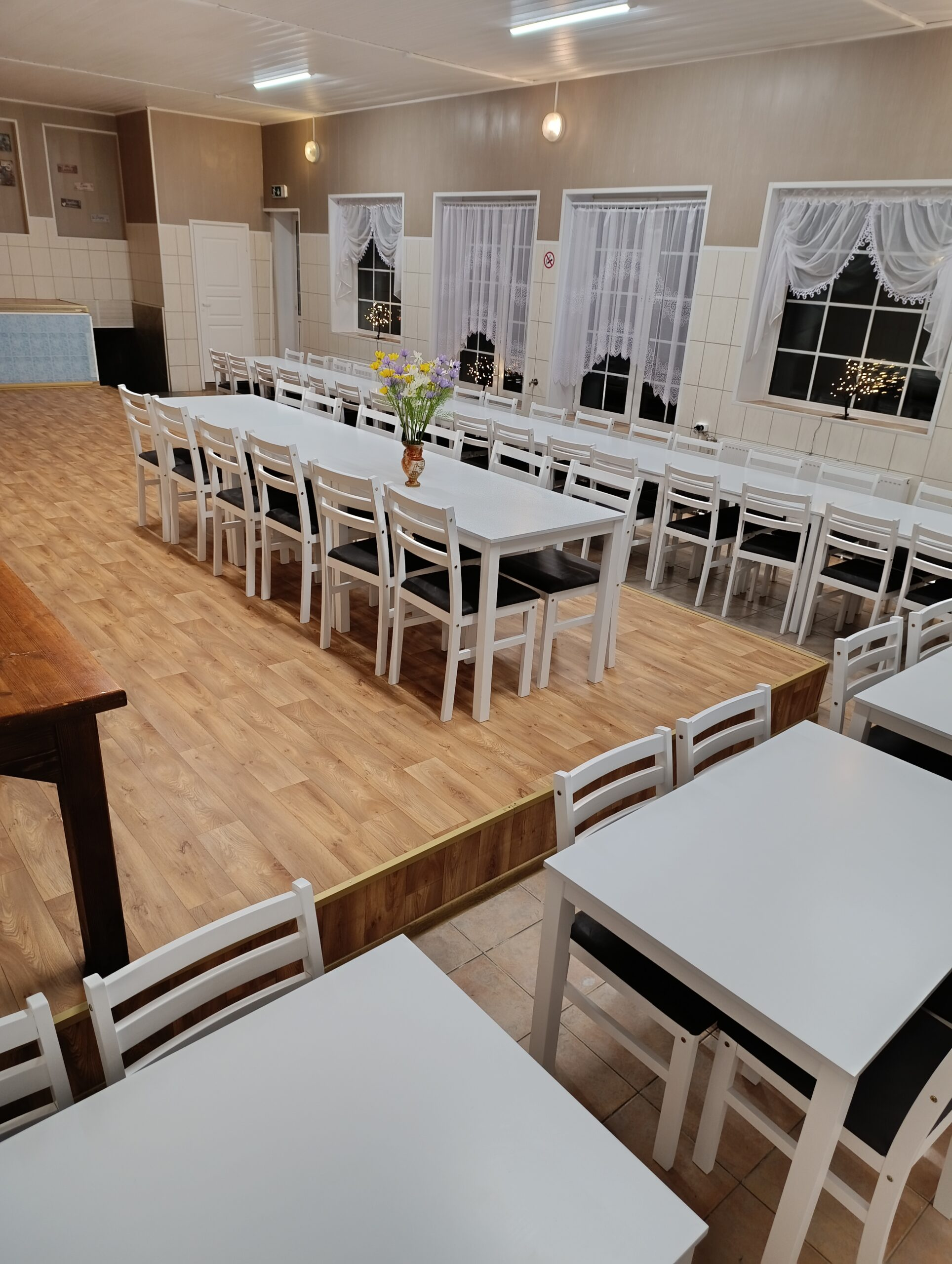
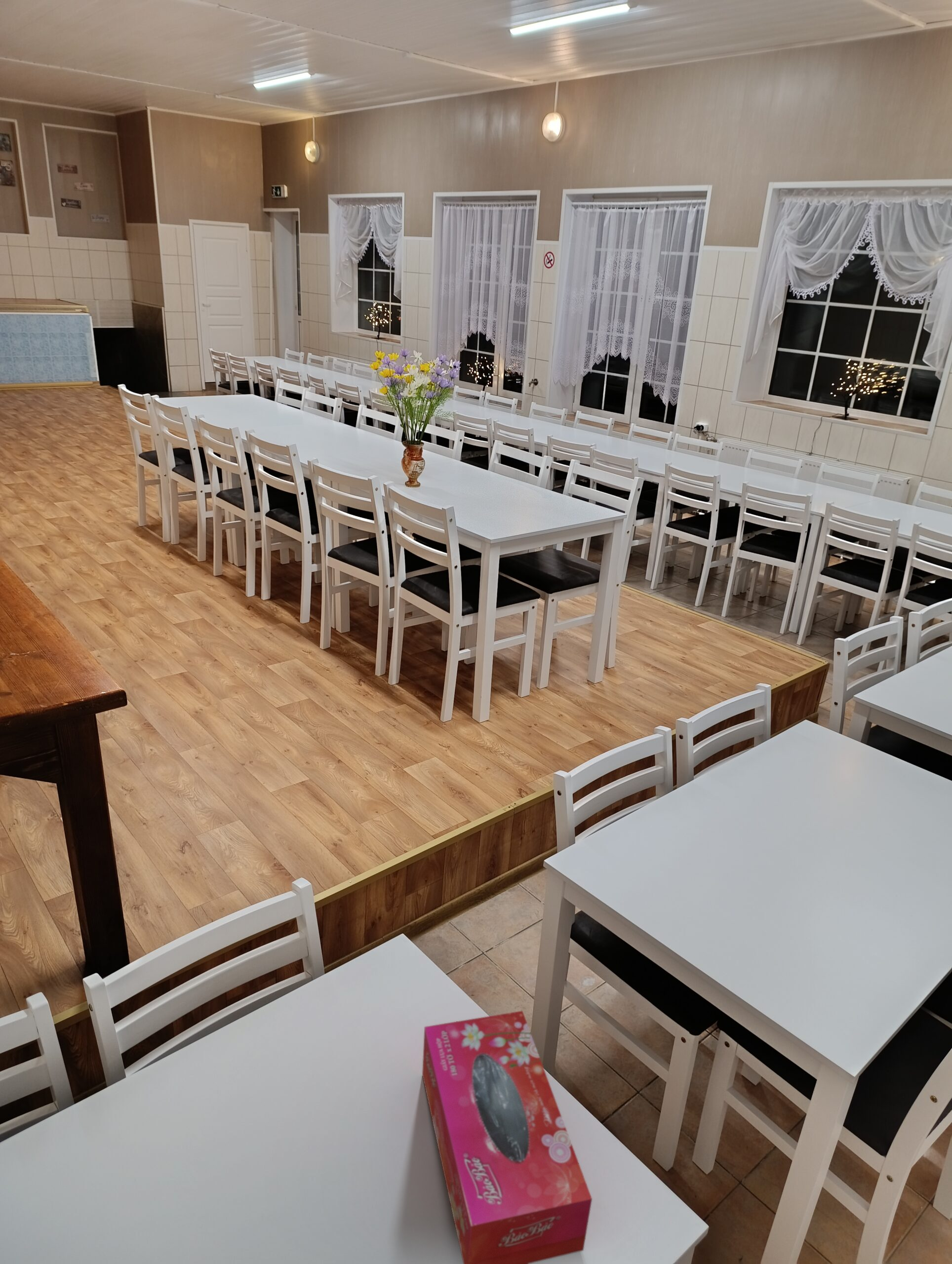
+ tissue box (497, 1130)
